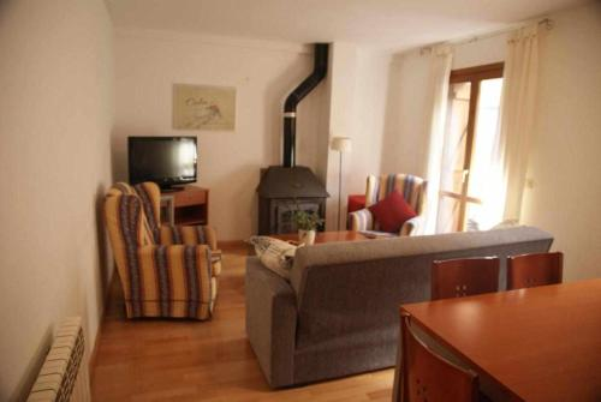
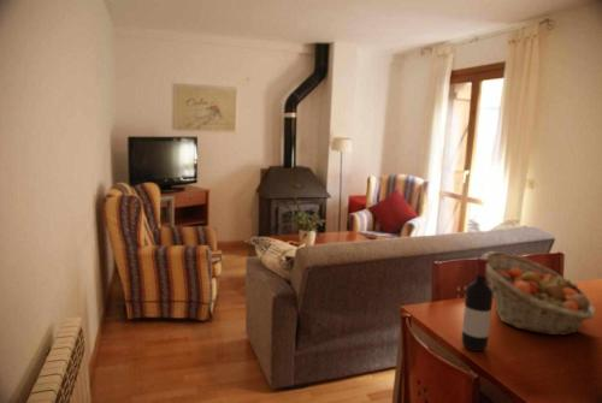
+ wine bottle (478, 303)
+ fruit basket (532, 290)
